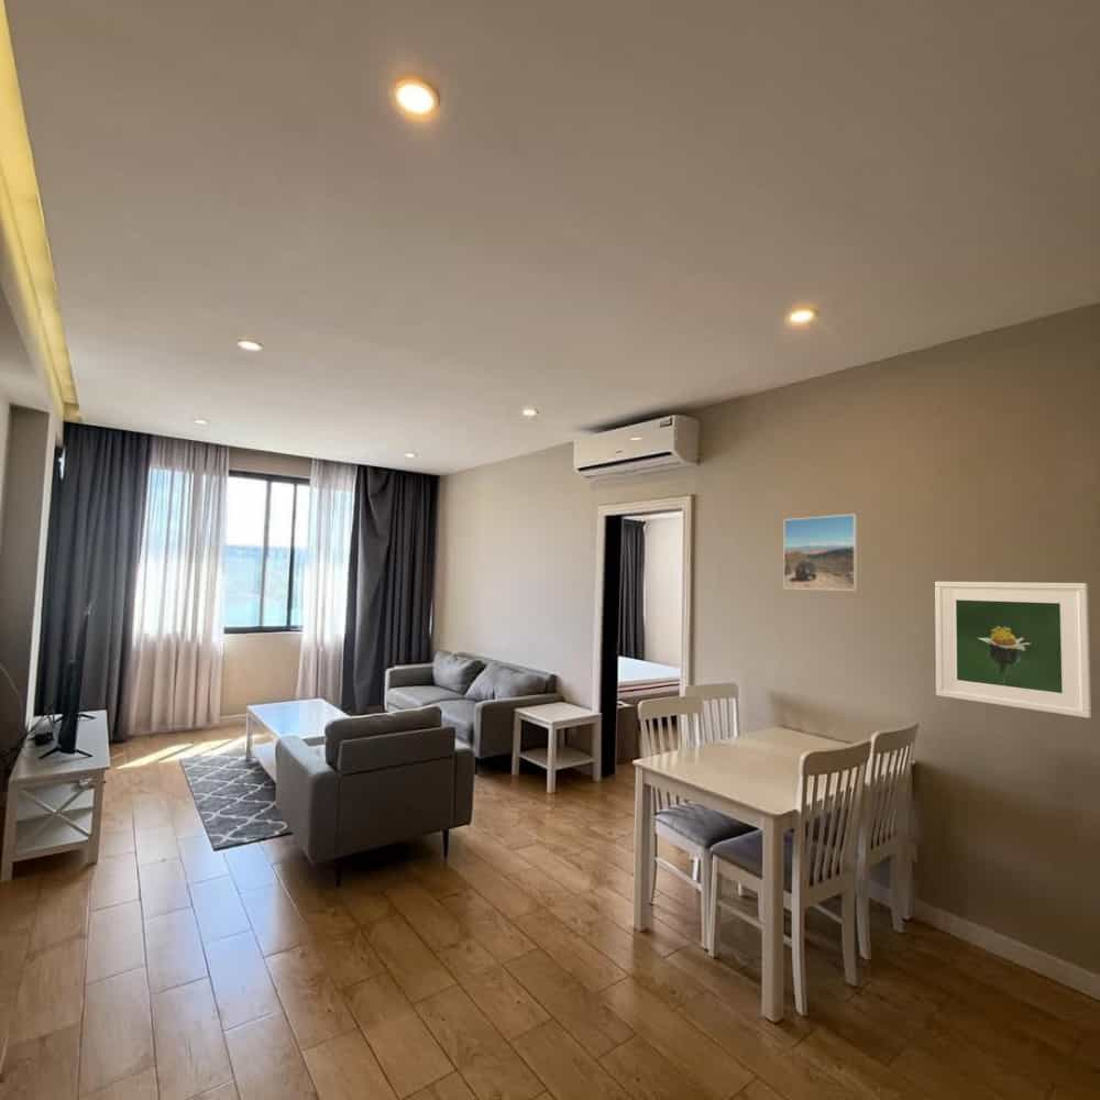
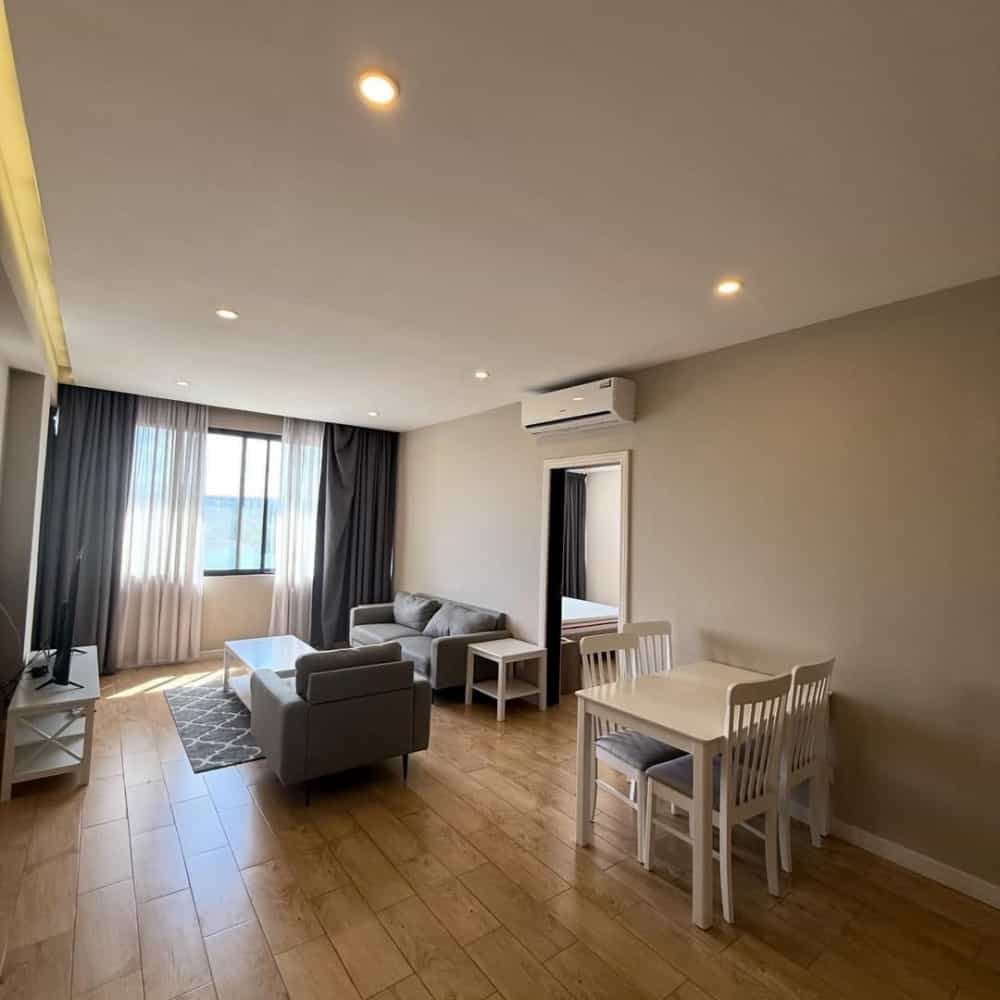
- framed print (818, 553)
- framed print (1005, 644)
